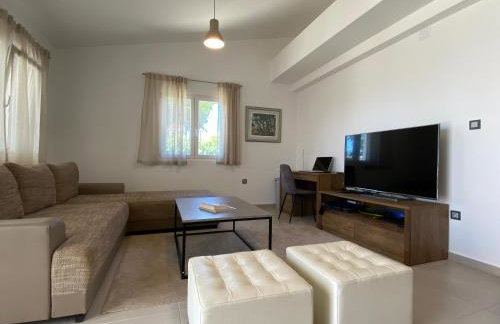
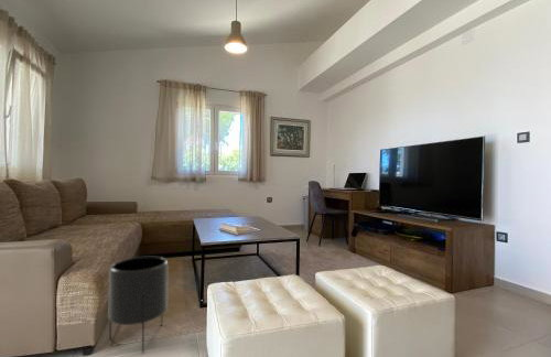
+ planter (138, 301)
